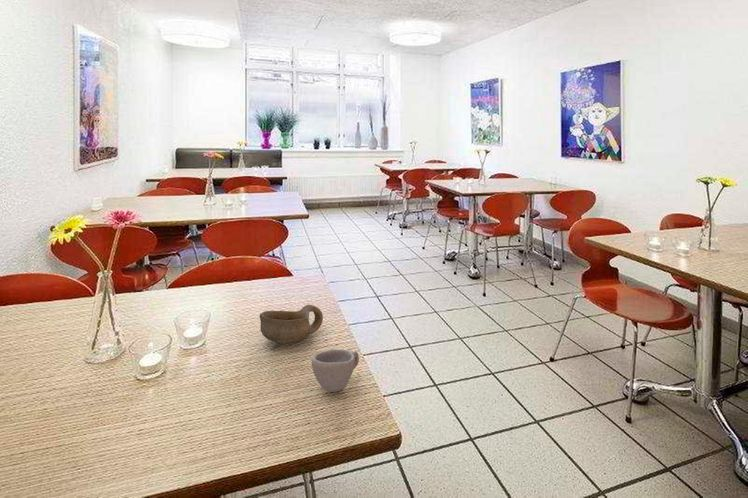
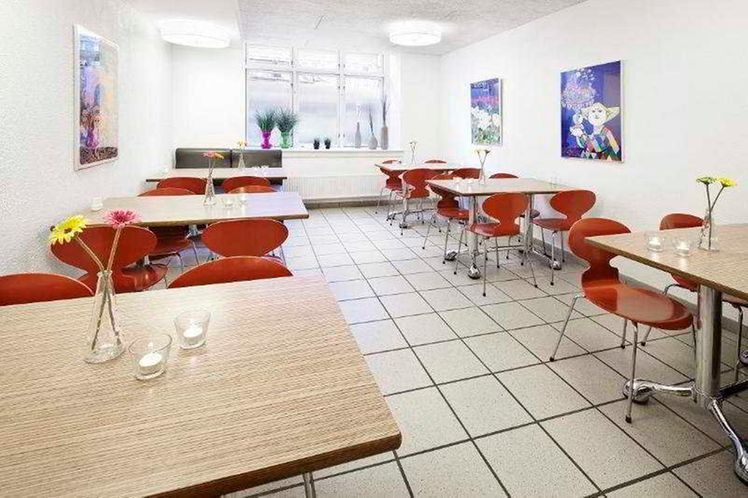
- cup (338, 370)
- bowl (292, 323)
